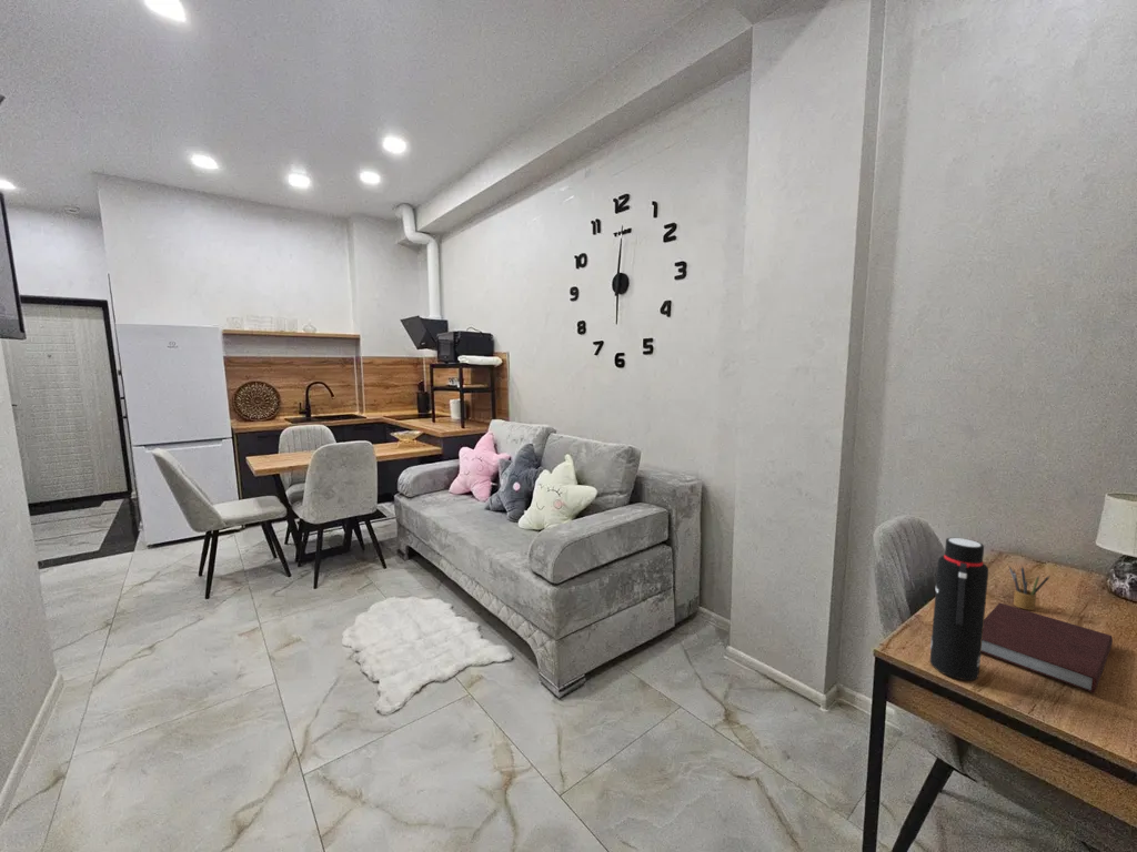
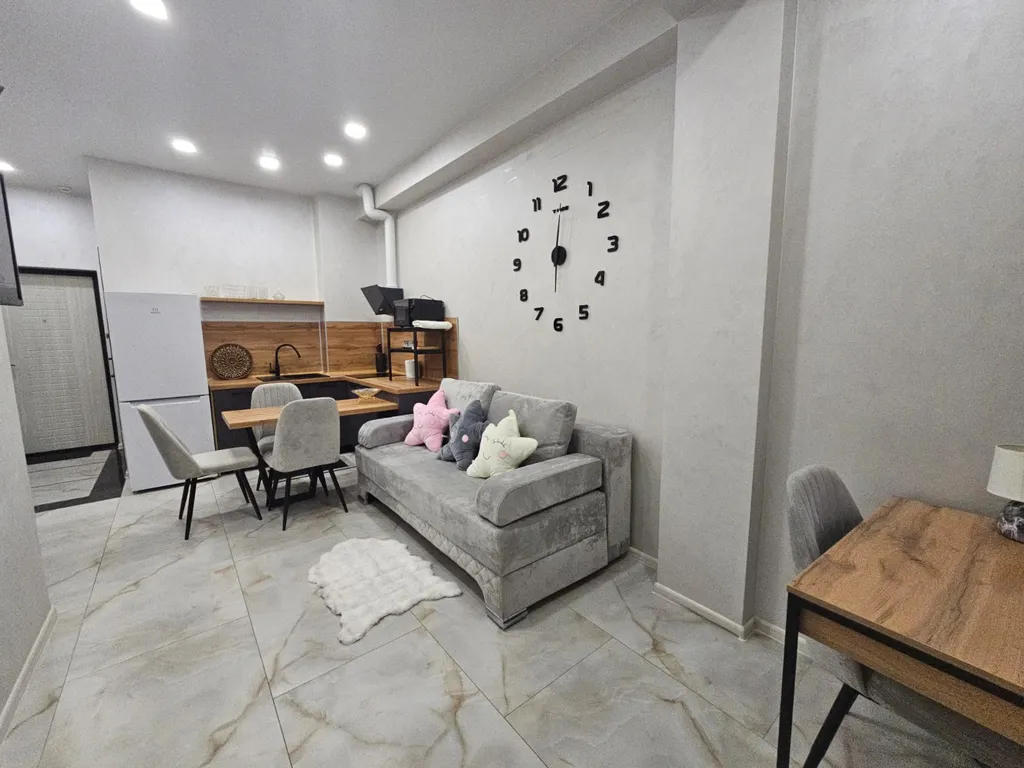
- notebook (1040, 641)
- pencil box (1026, 588)
- water bottle (958, 607)
